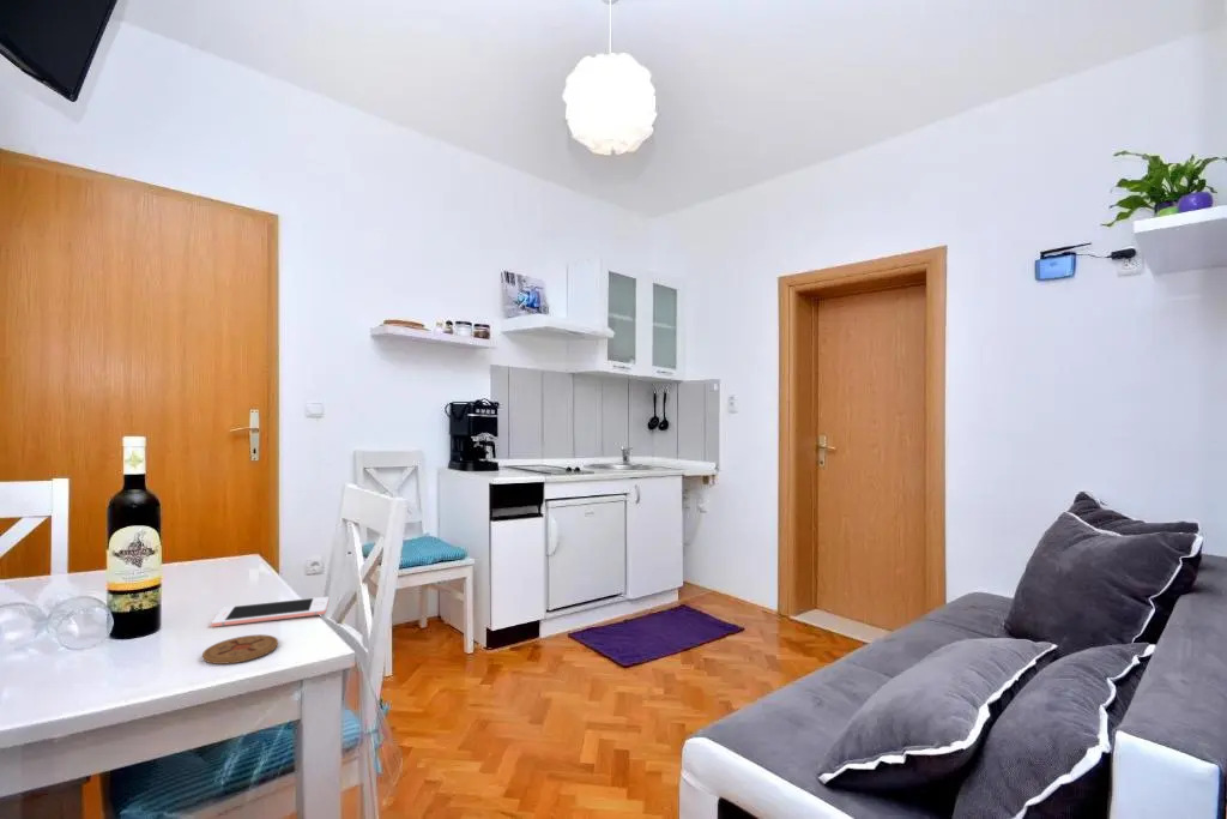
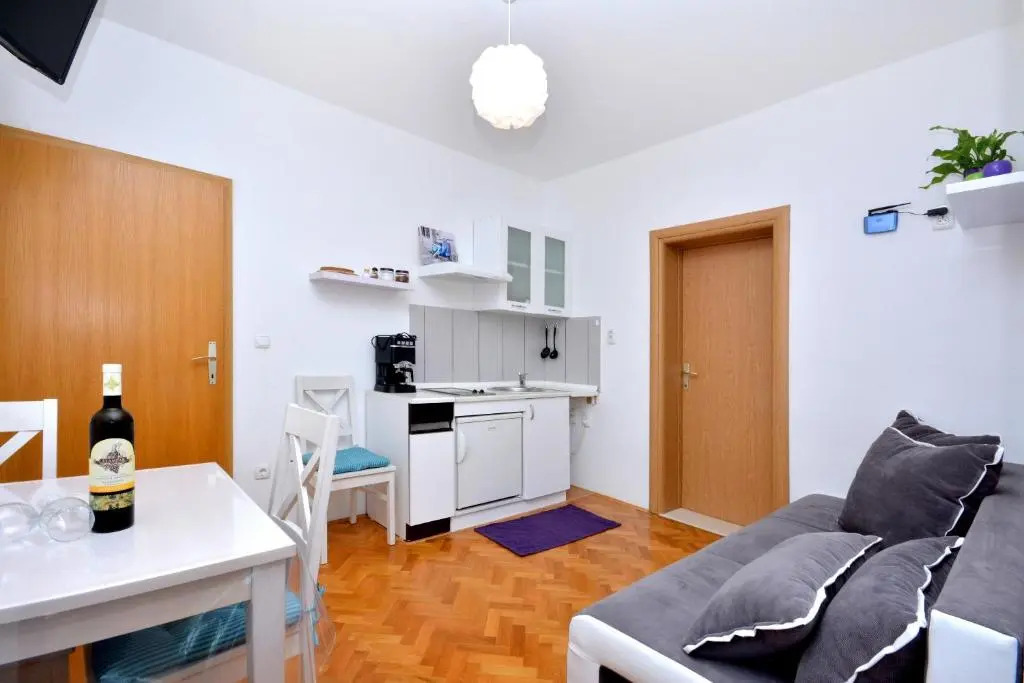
- coaster (241, 648)
- cell phone (273, 610)
